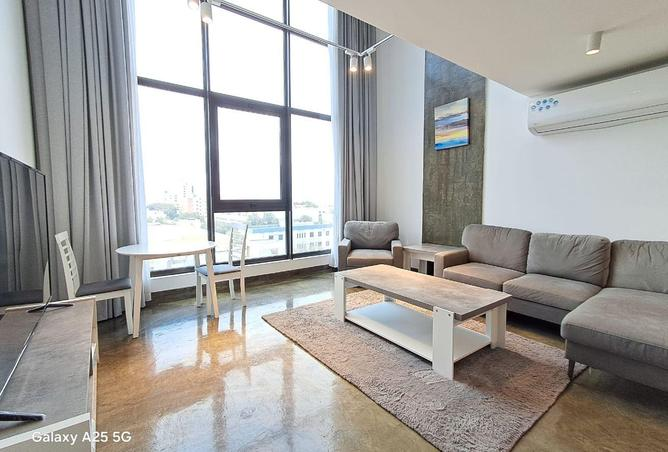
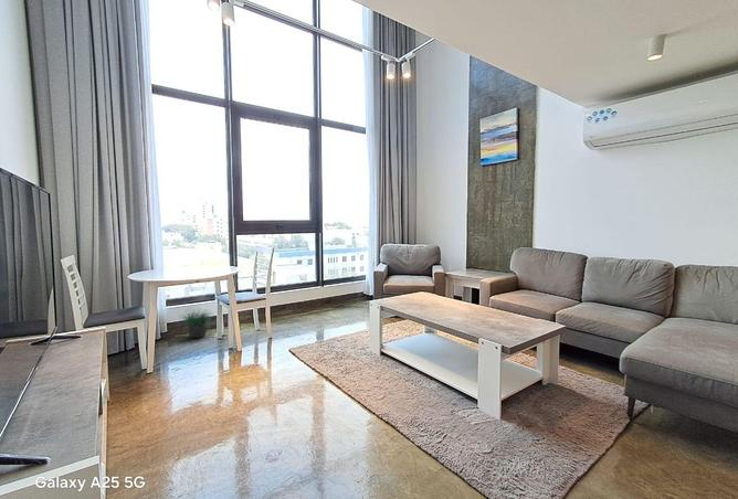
+ potted plant (197, 318)
